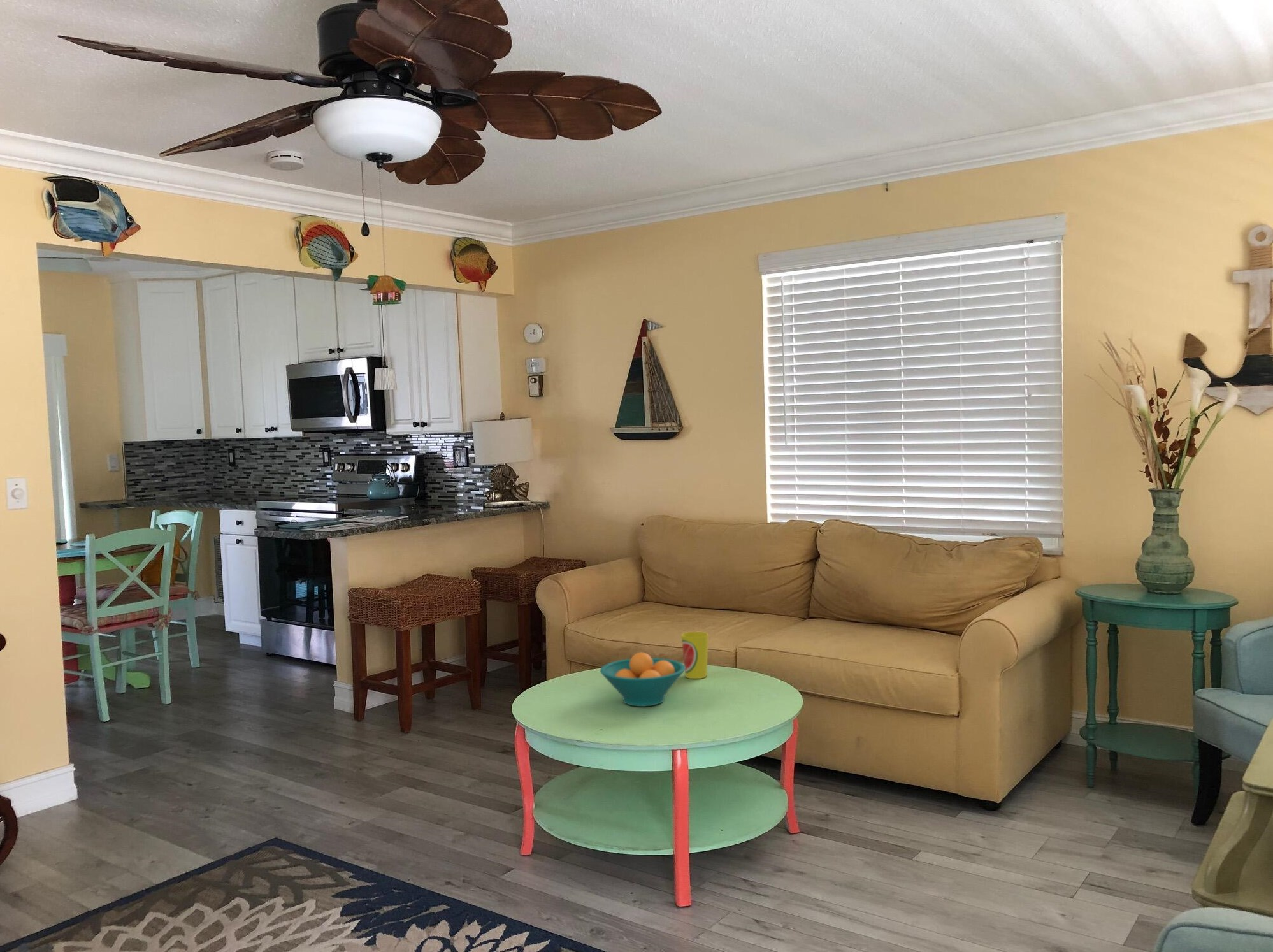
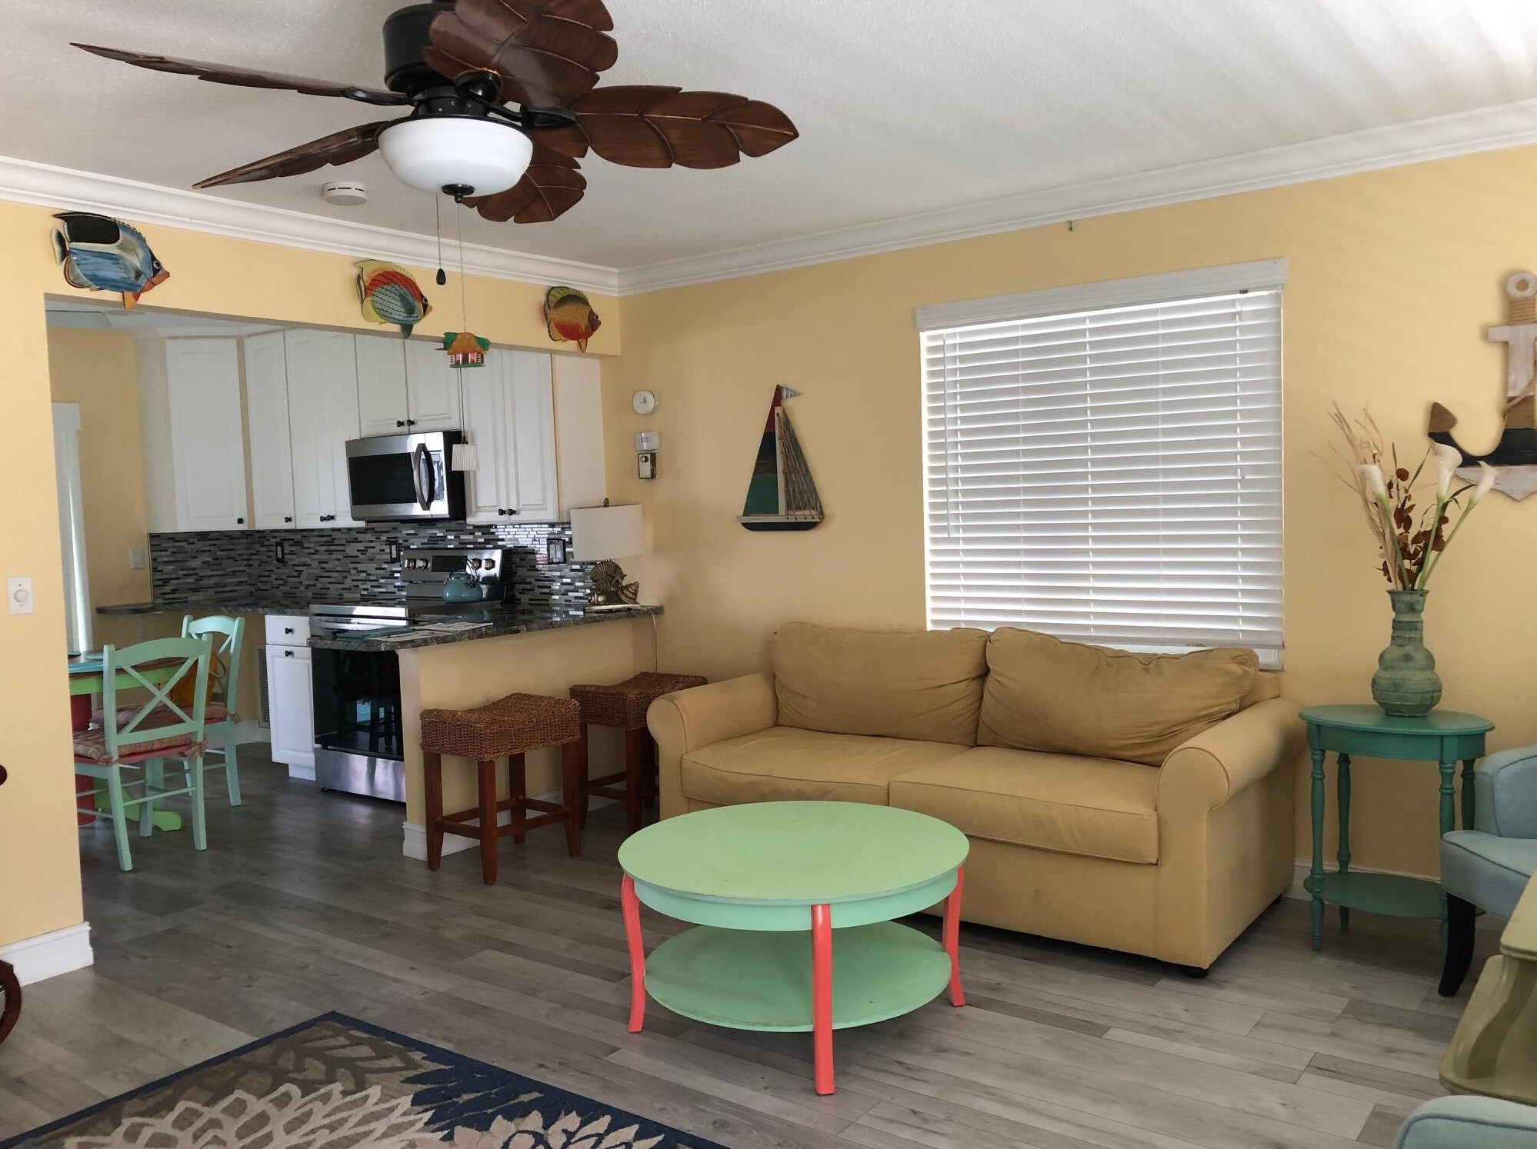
- cup (695, 655)
- fruit bowl (643, 677)
